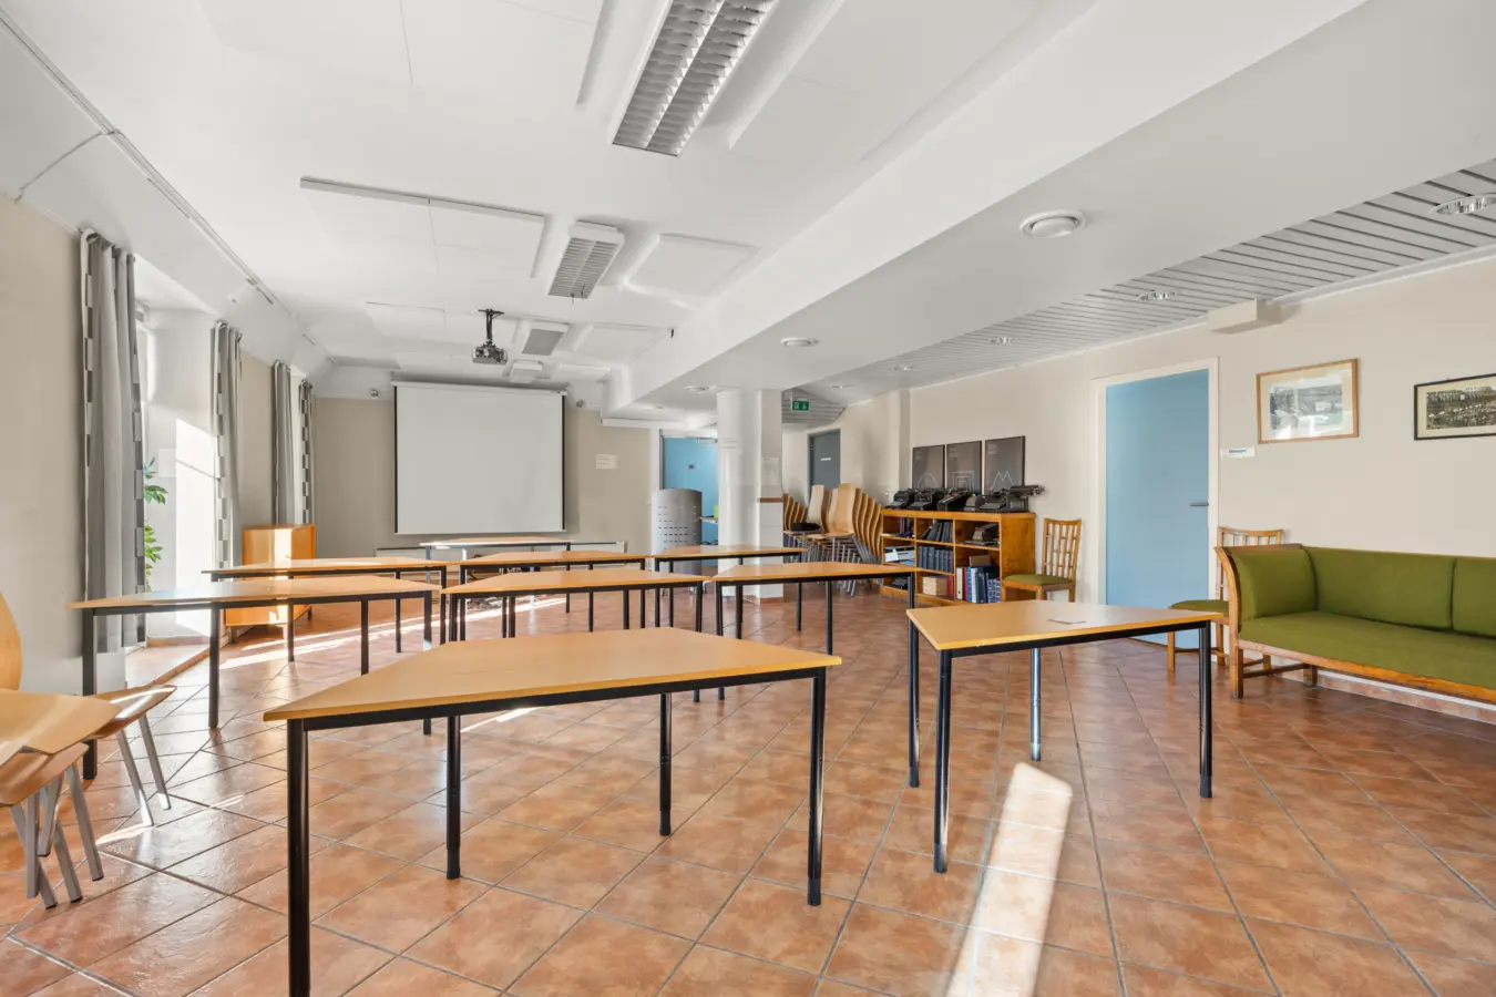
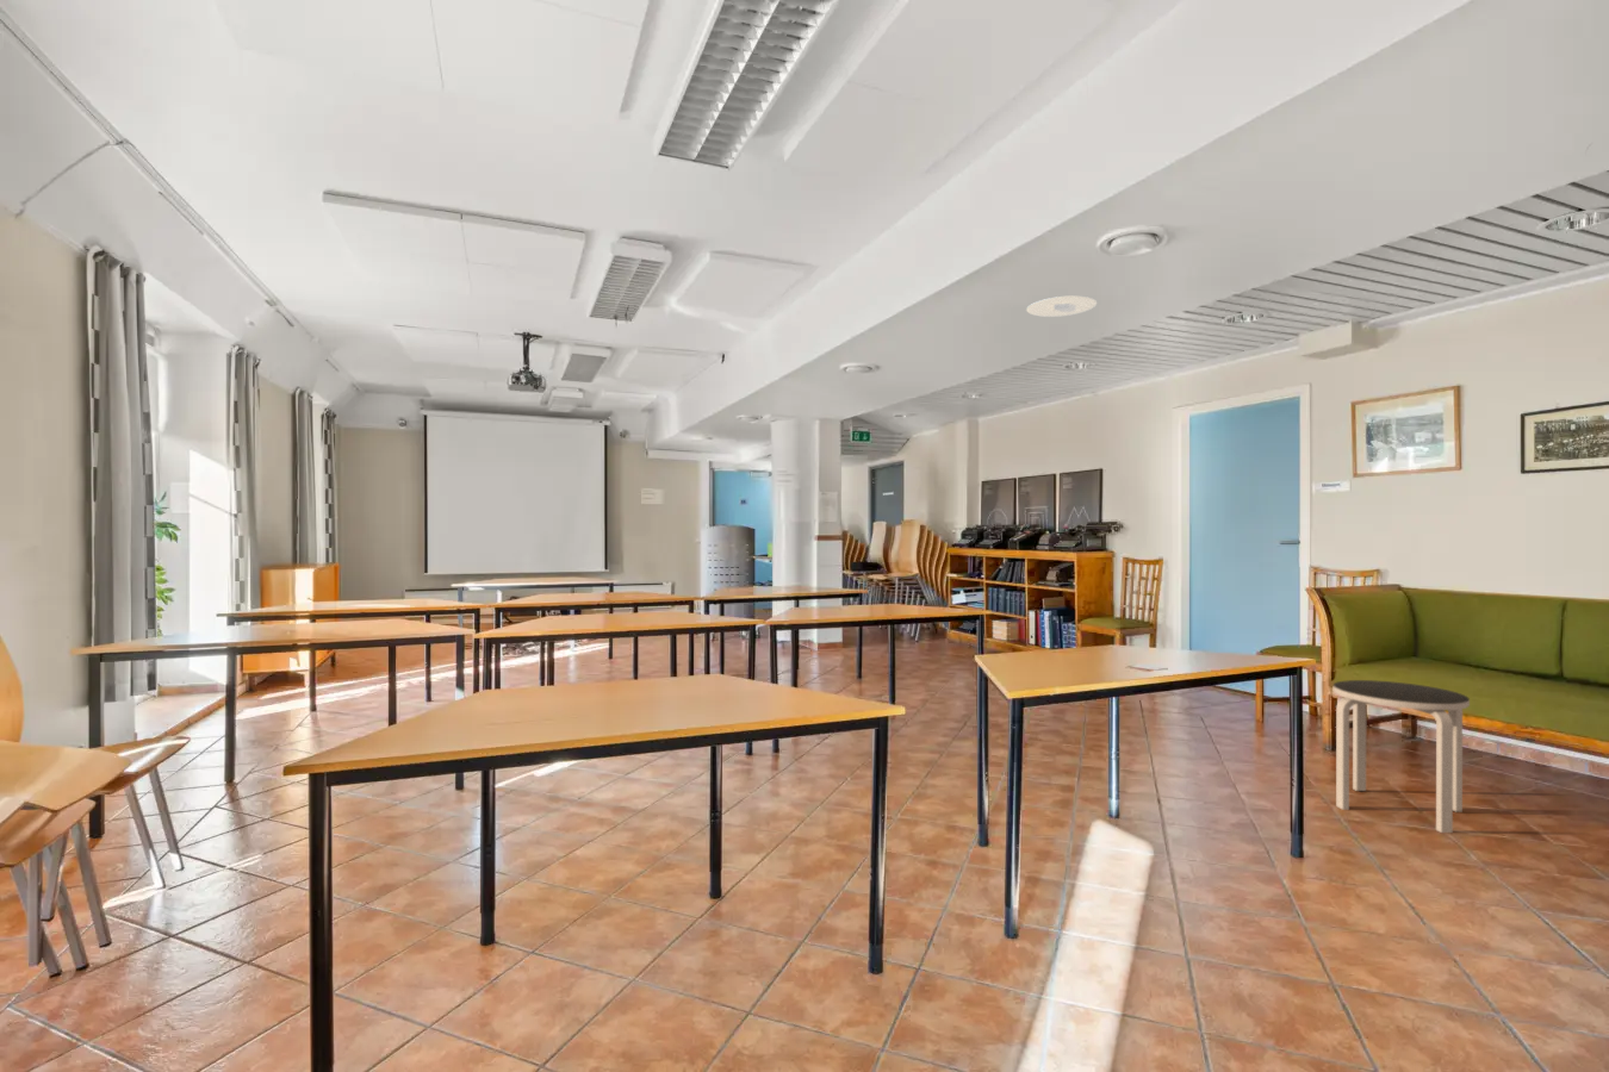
+ recessed light (1061, 303)
+ side table (1365, 749)
